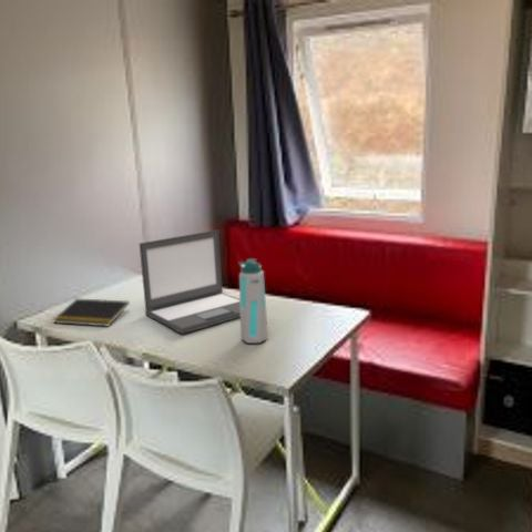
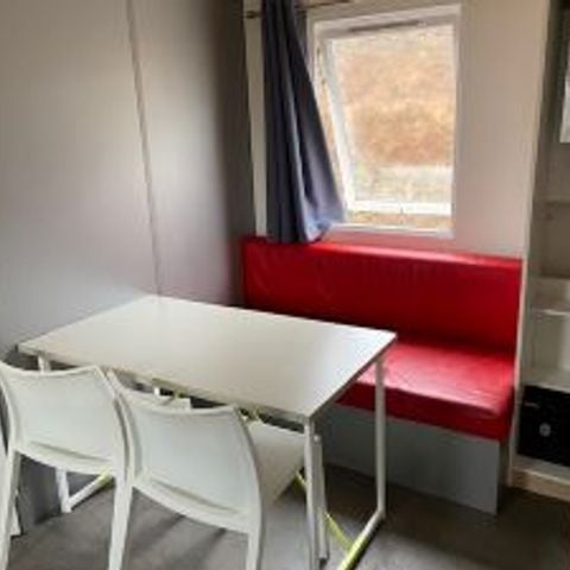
- water bottle (252, 300)
- notepad (91, 311)
- laptop (201, 277)
